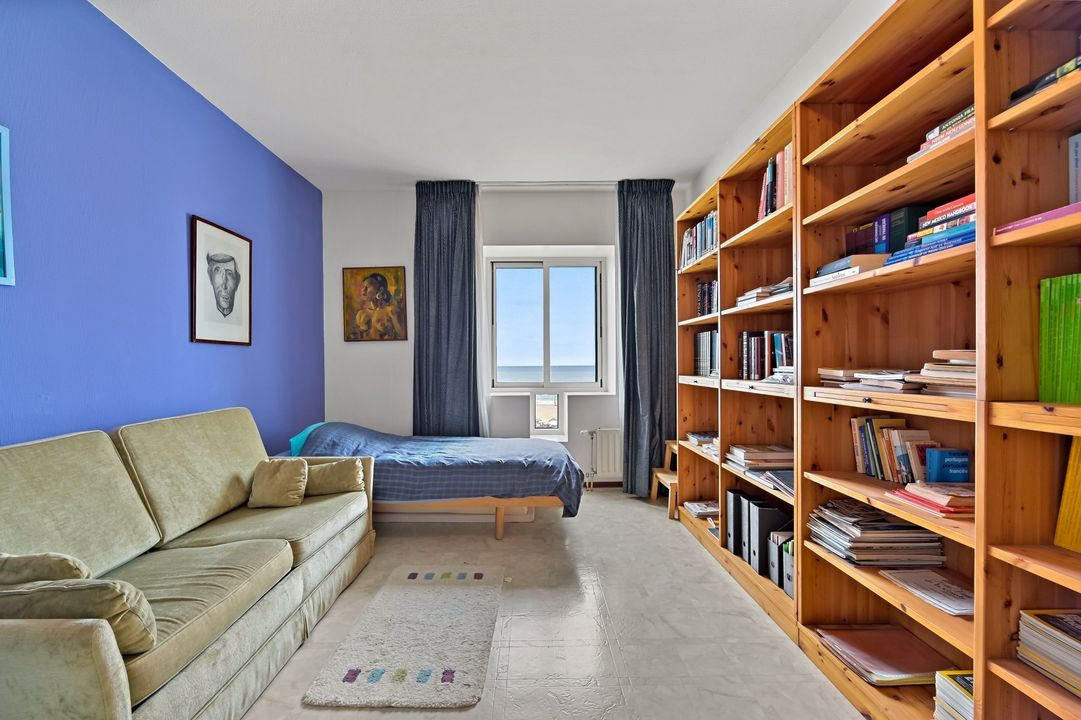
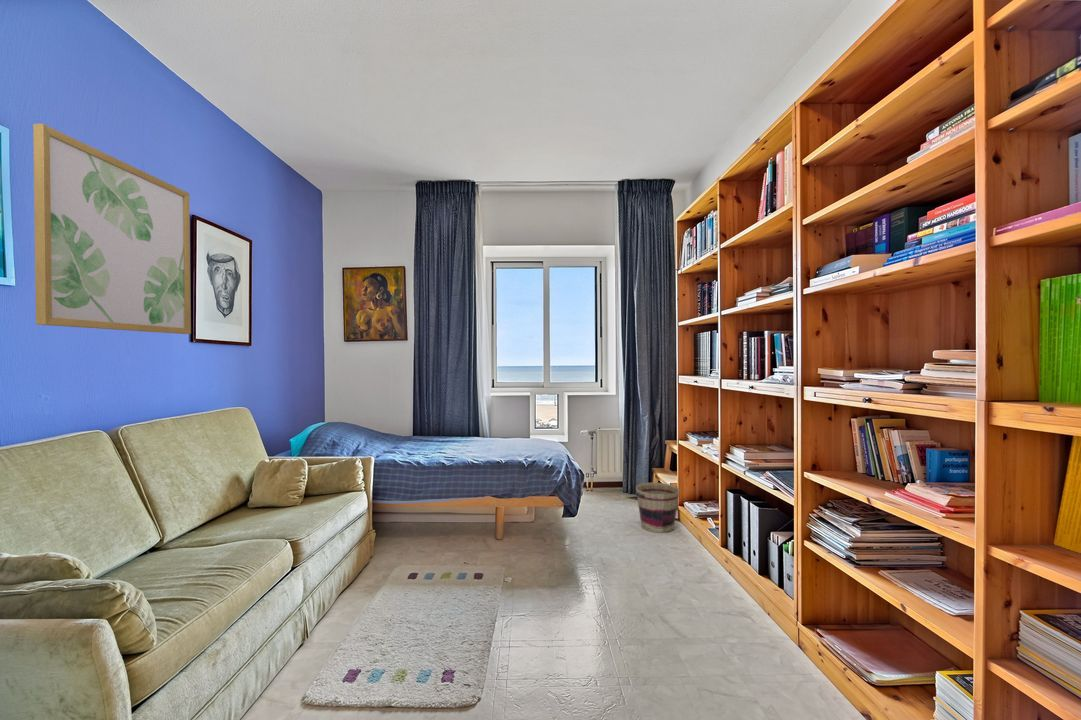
+ wall art (125, 247)
+ basket (657, 507)
